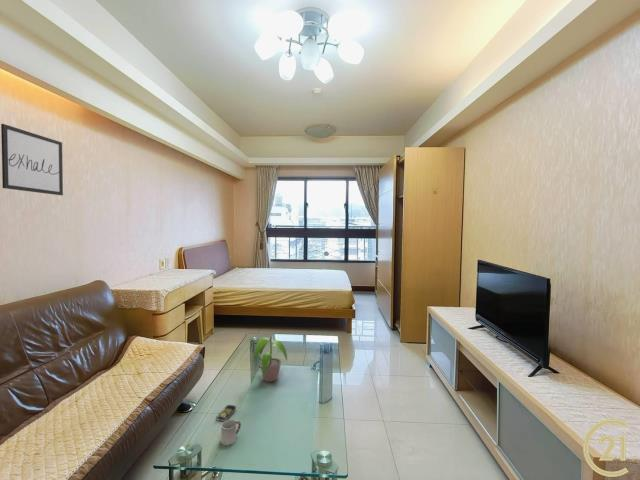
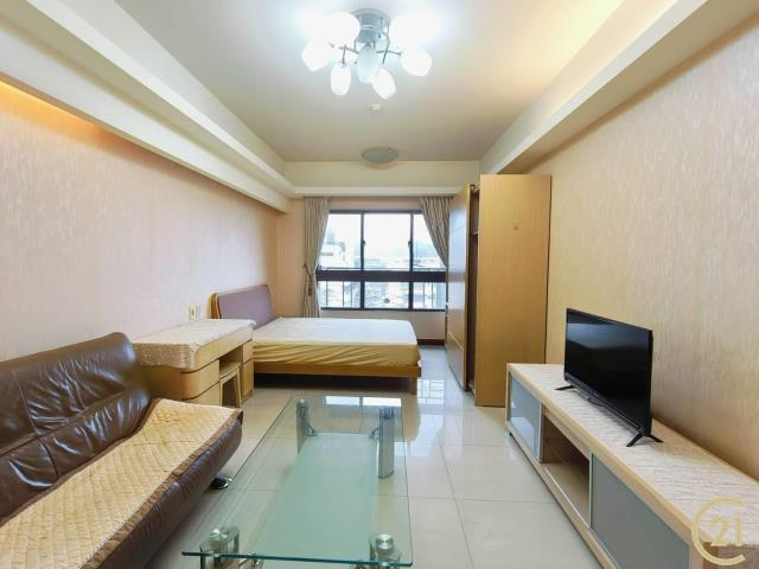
- potted plant (270, 357)
- cup (231, 430)
- wall art (35, 163)
- remote control (226, 412)
